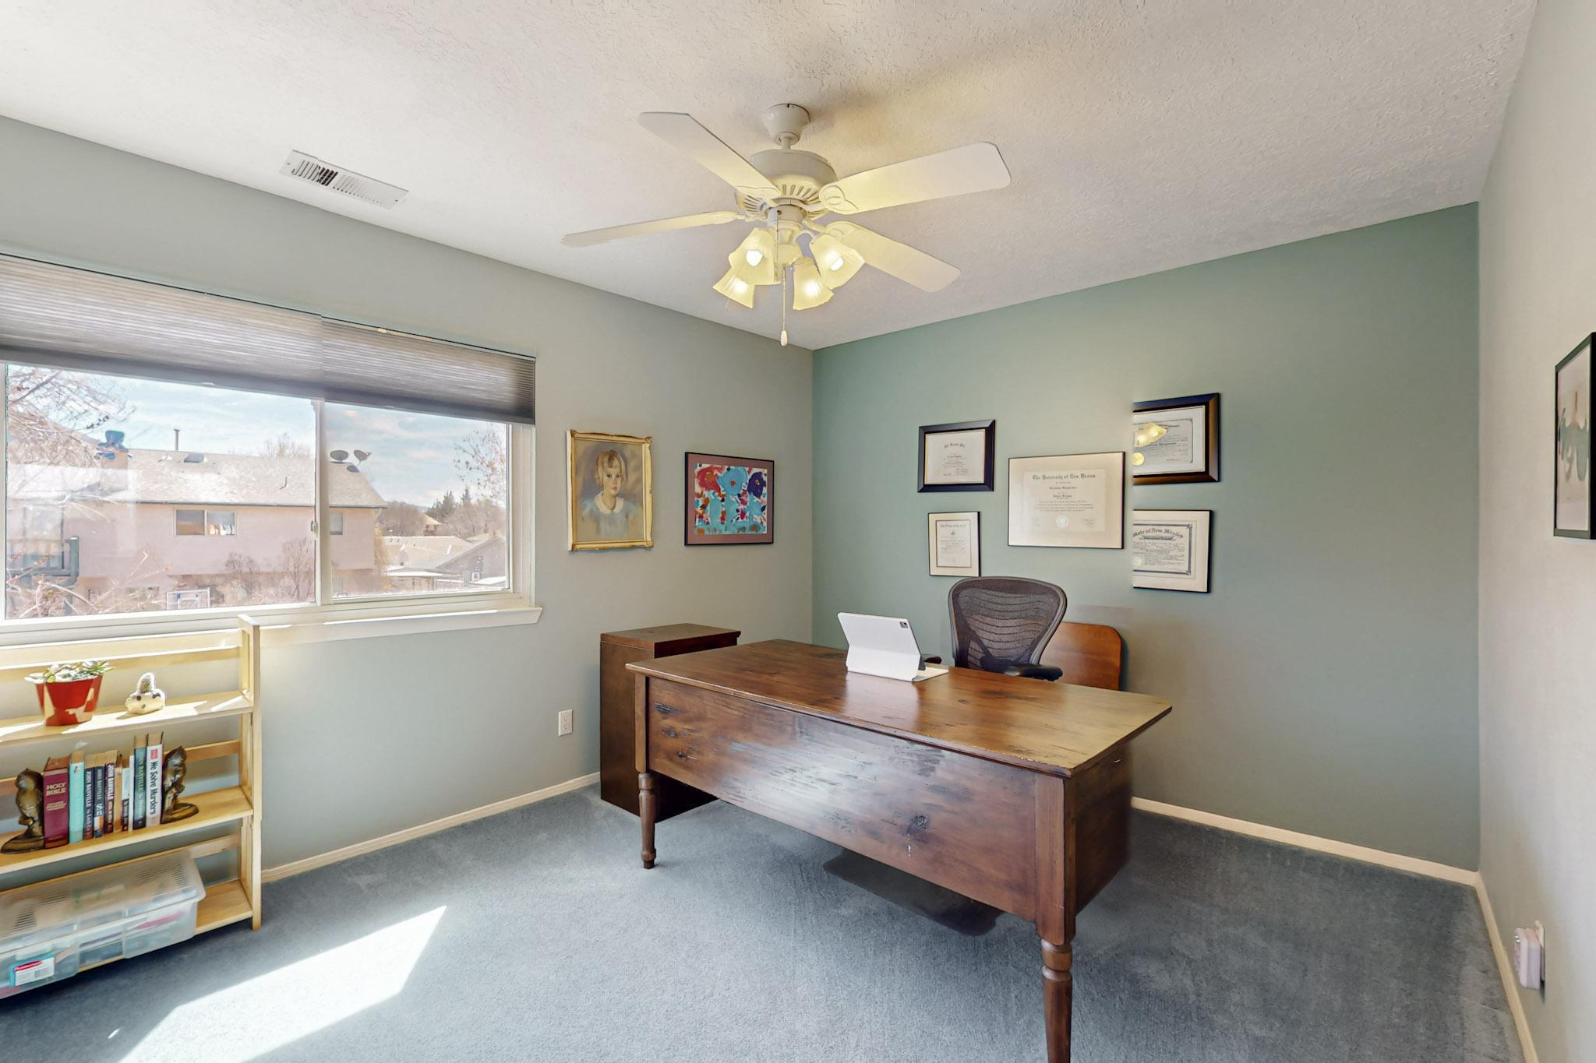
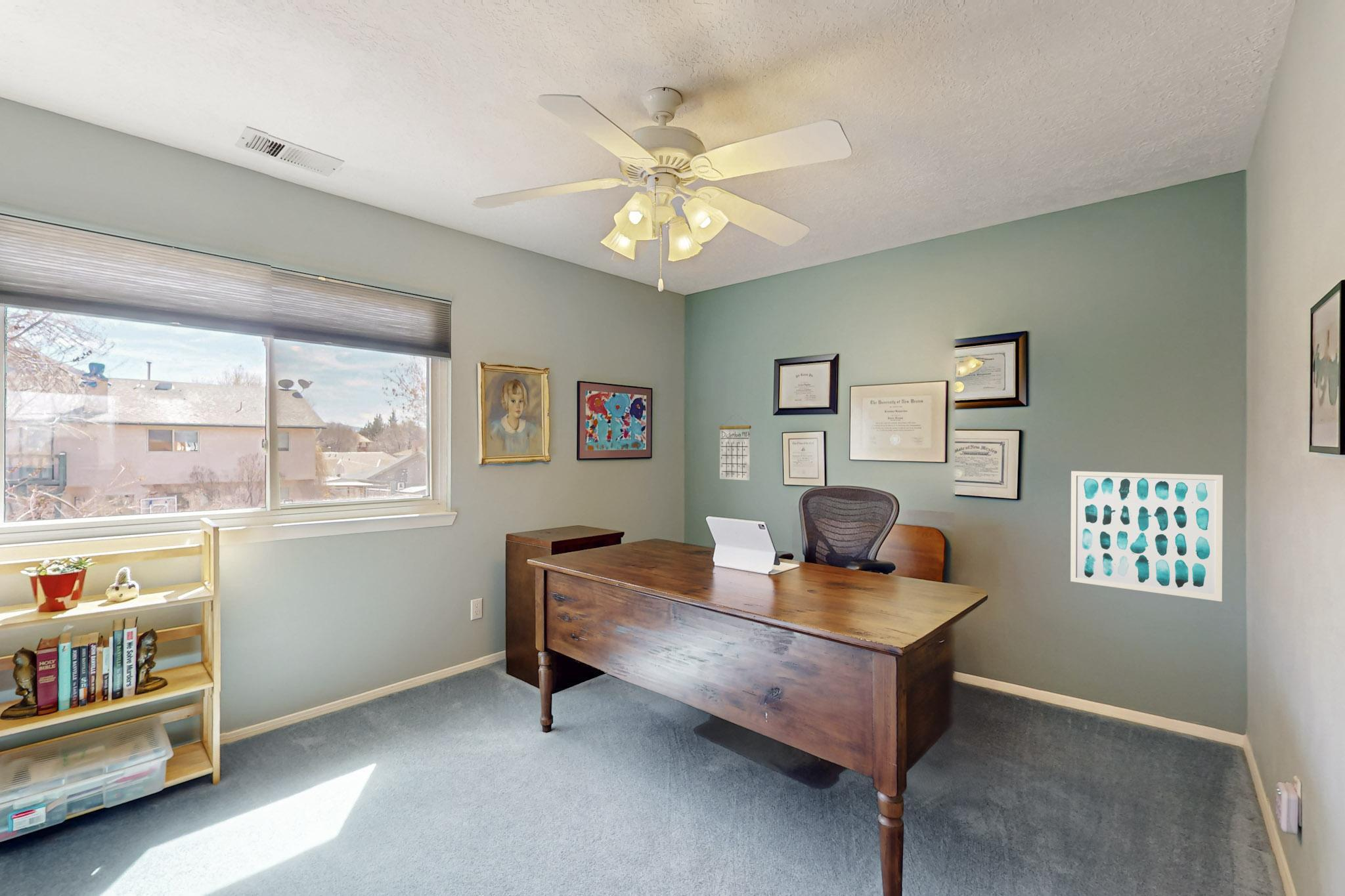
+ calendar (734, 446)
+ wall art (1141, 532)
